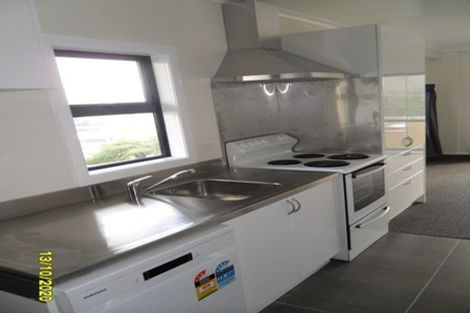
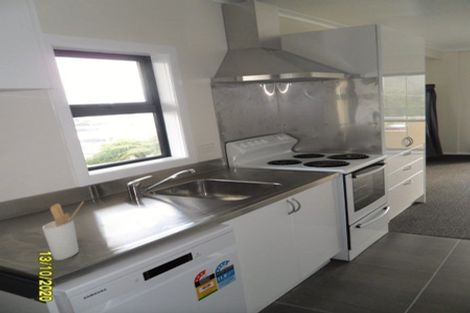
+ utensil holder (68, 228)
